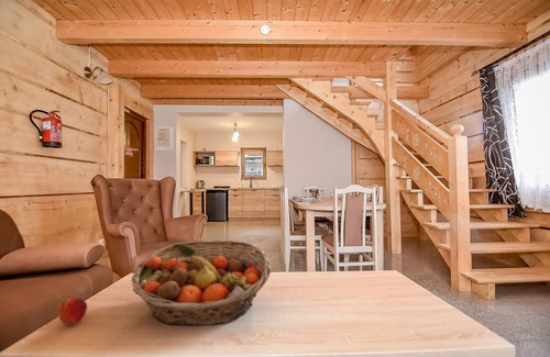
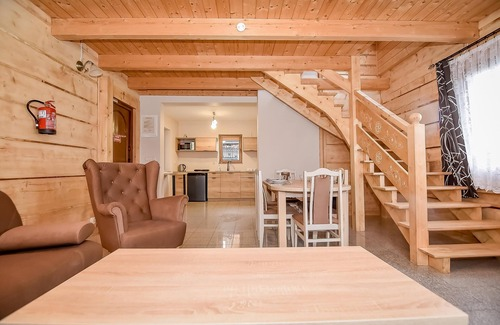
- fruit basket (204, 277)
- peach (73, 311)
